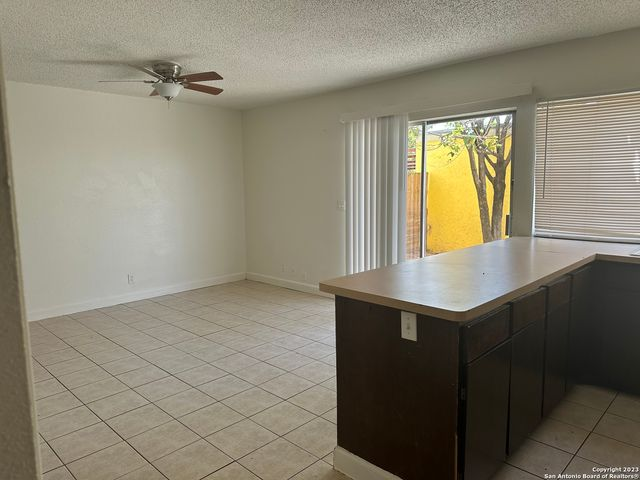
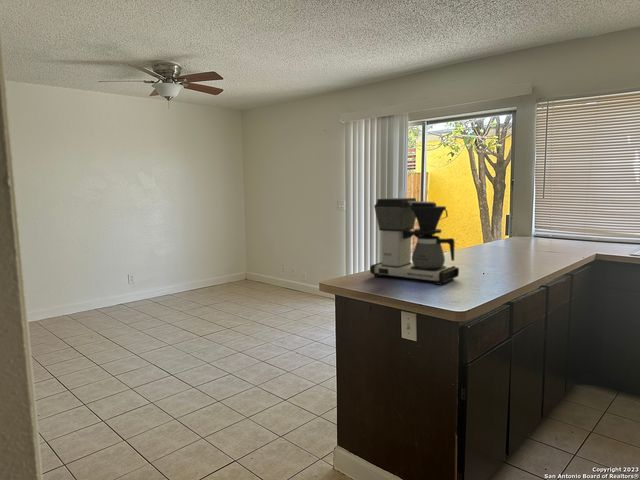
+ coffee maker (415, 236)
